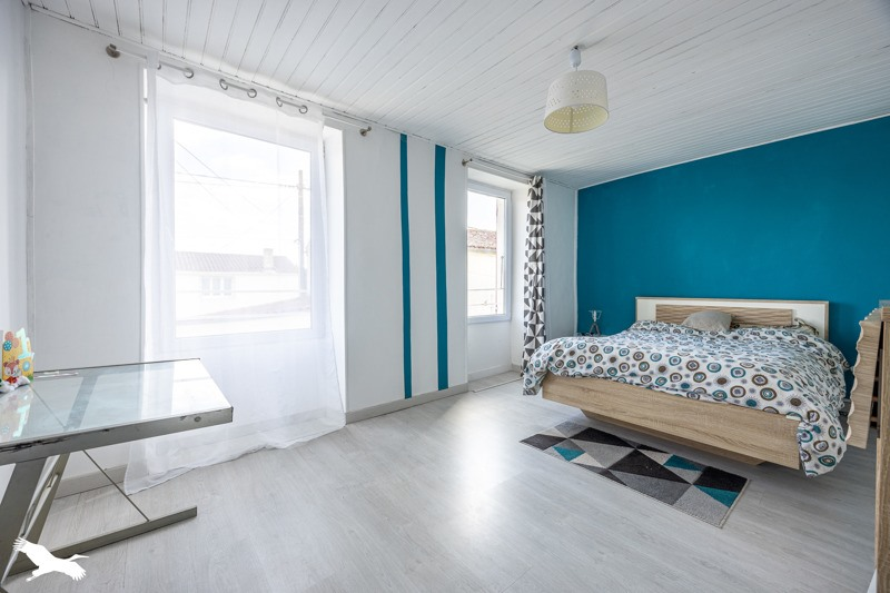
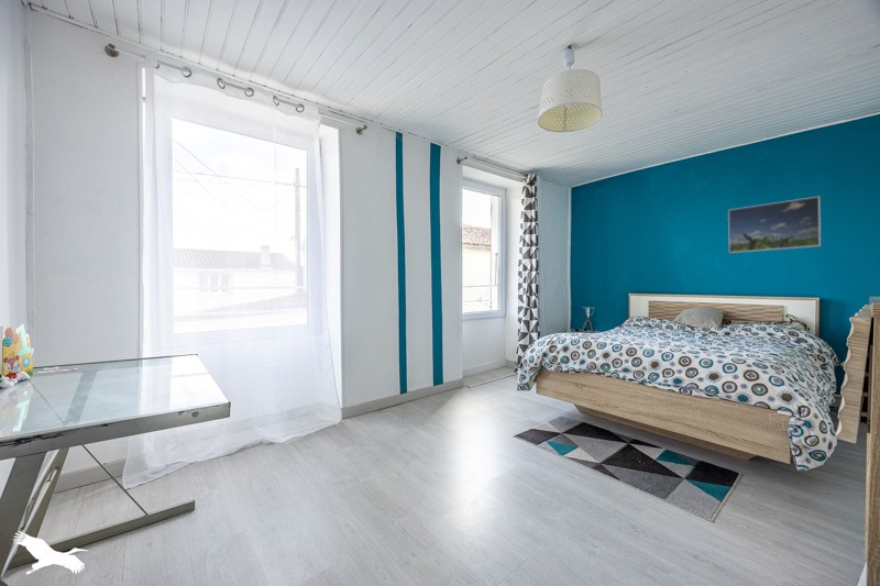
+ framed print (771, 226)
